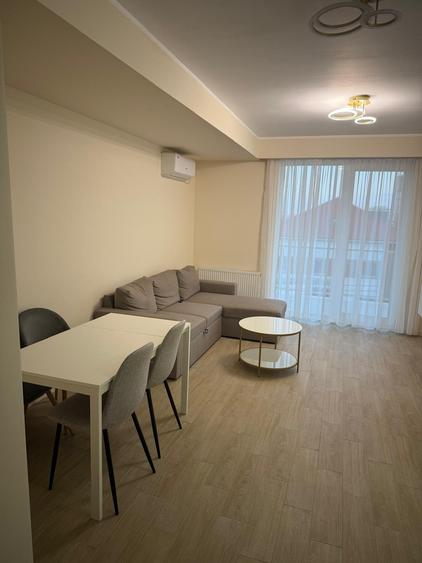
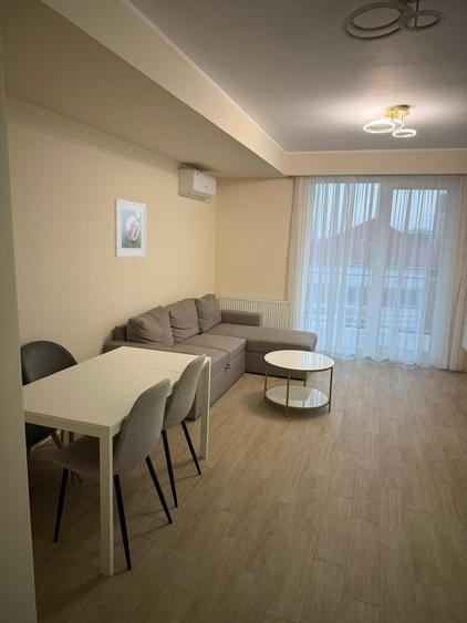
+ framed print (131, 229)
